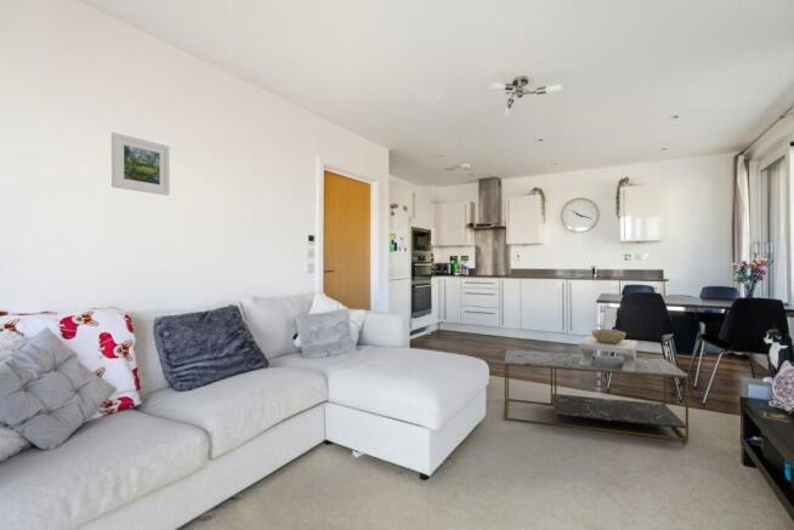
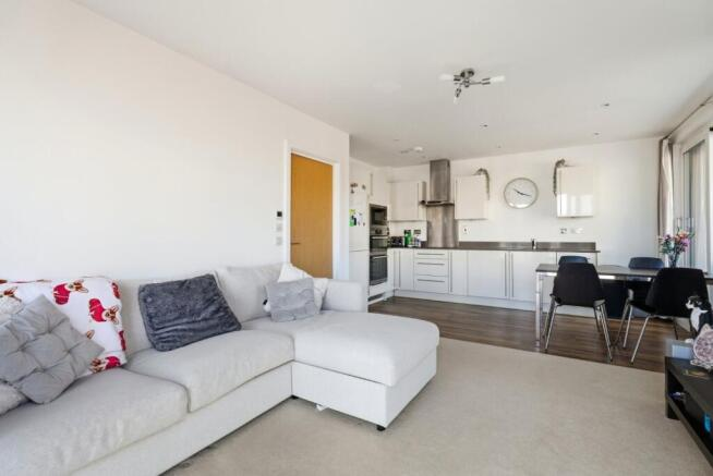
- coffee table (585, 397)
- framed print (142, 165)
- decorative bowl (608, 347)
